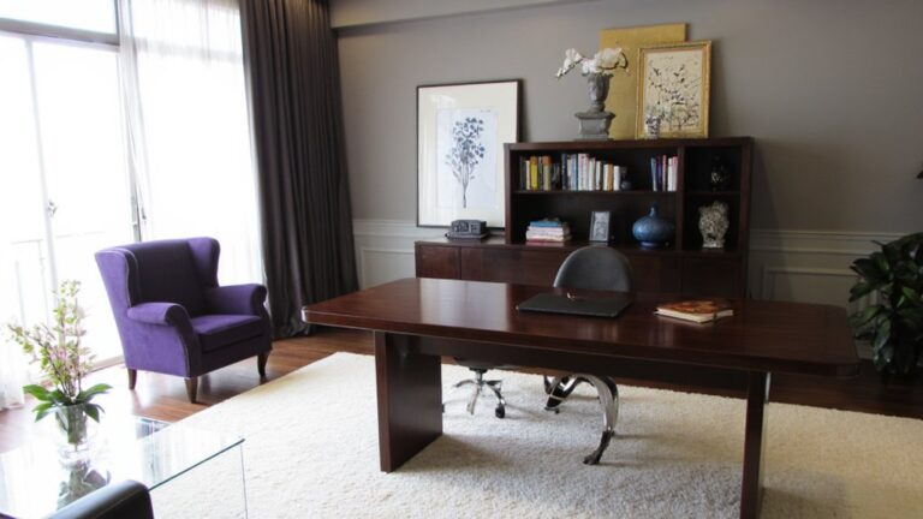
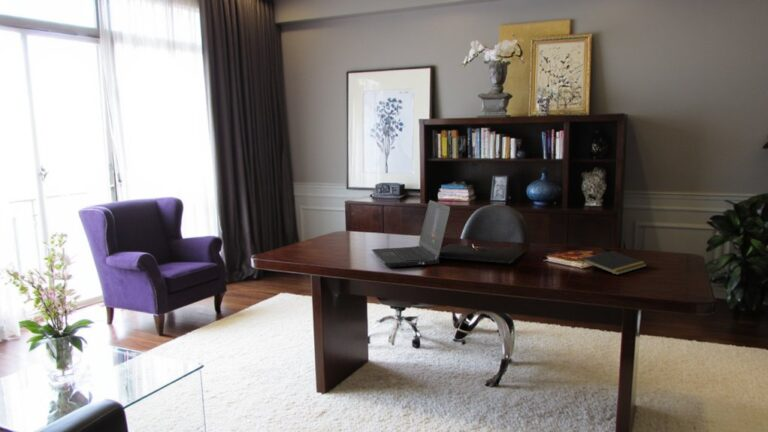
+ notepad (614, 262)
+ laptop computer (420, 236)
